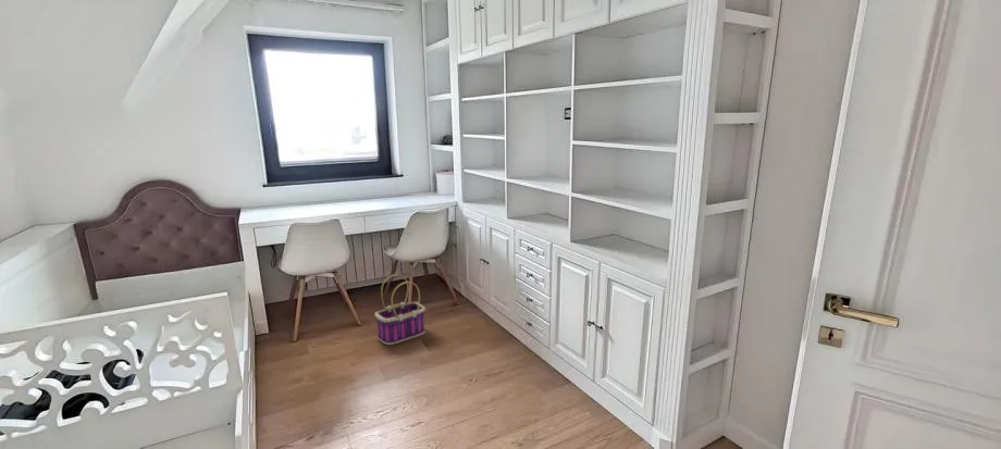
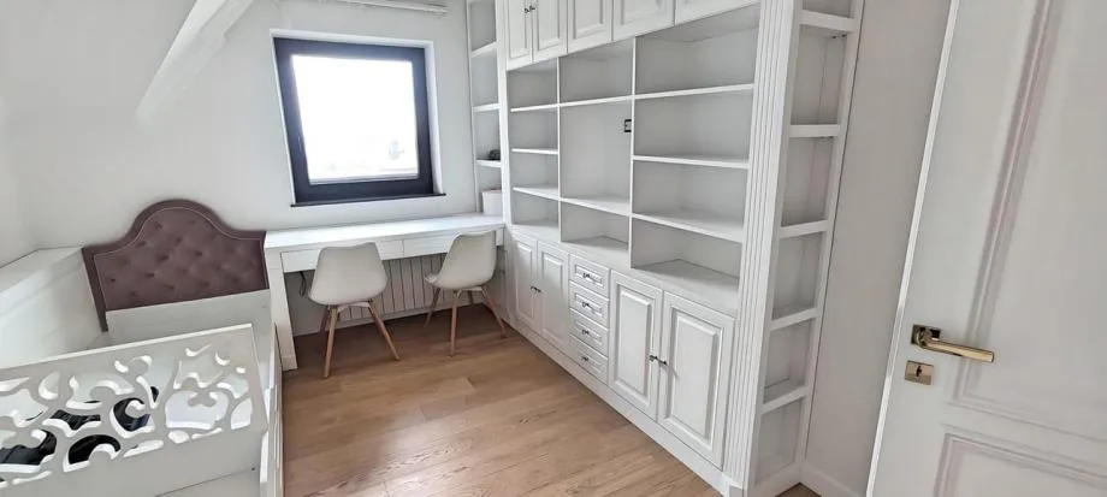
- basket (399, 307)
